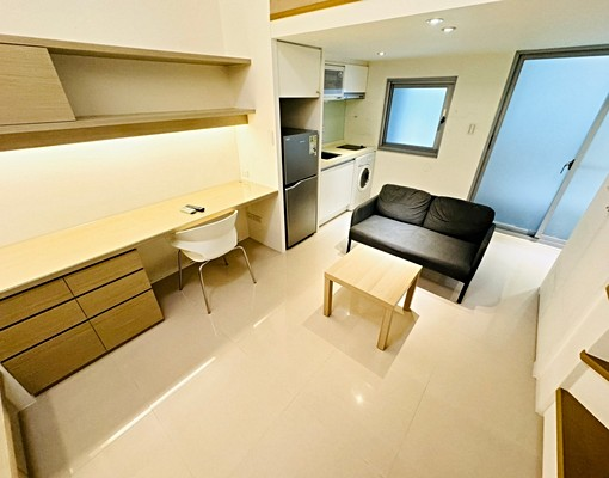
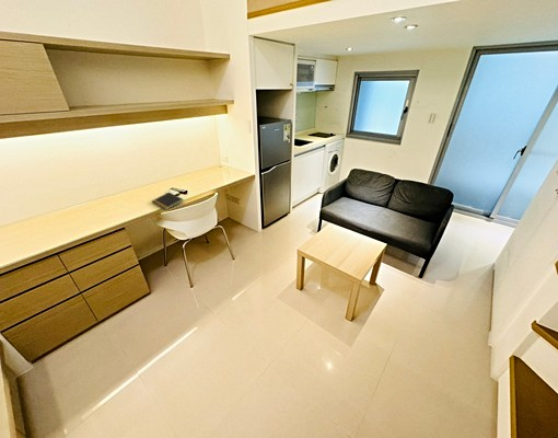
+ notepad (166, 200)
